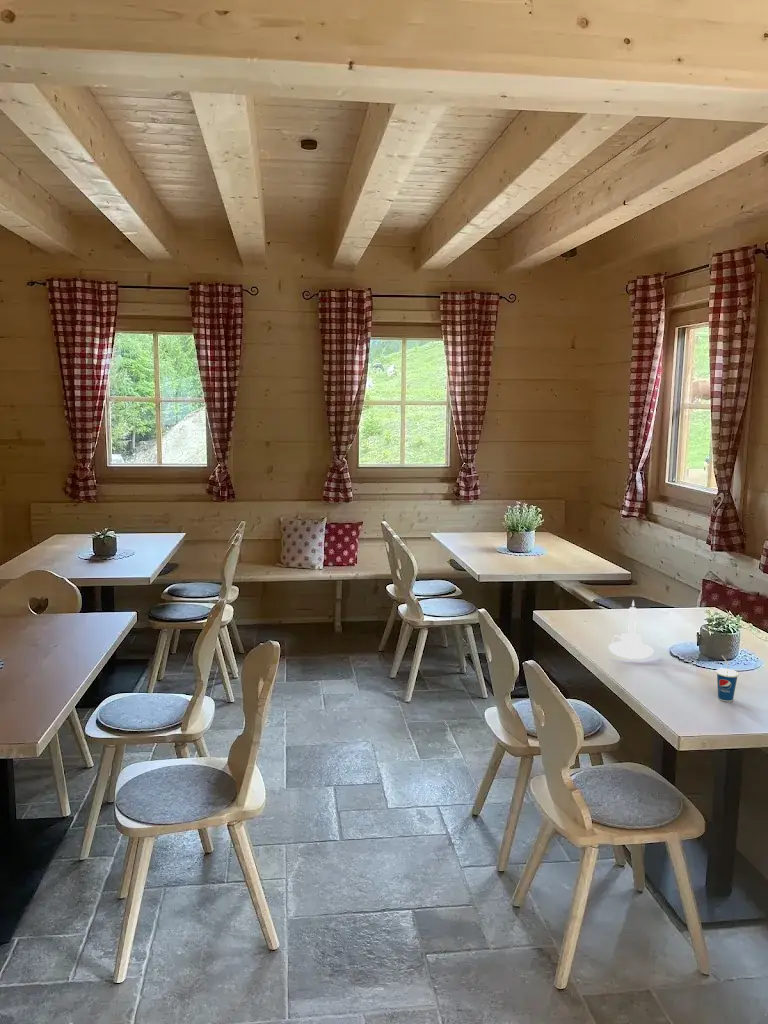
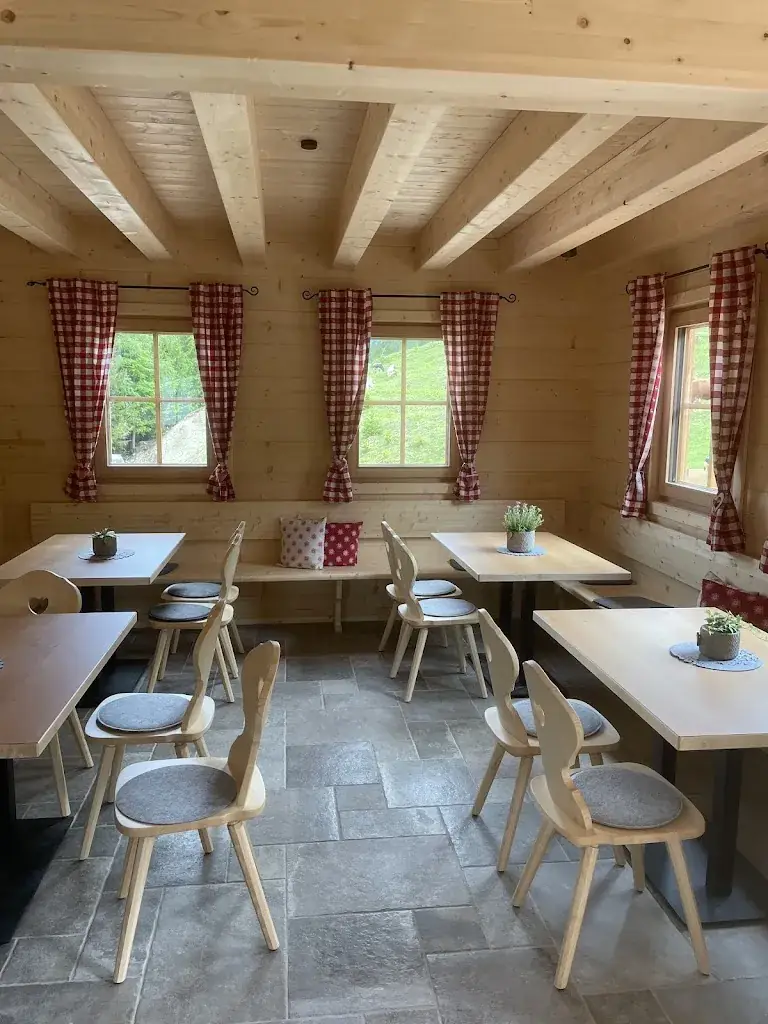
- candle holder (631, 626)
- cup (727, 678)
